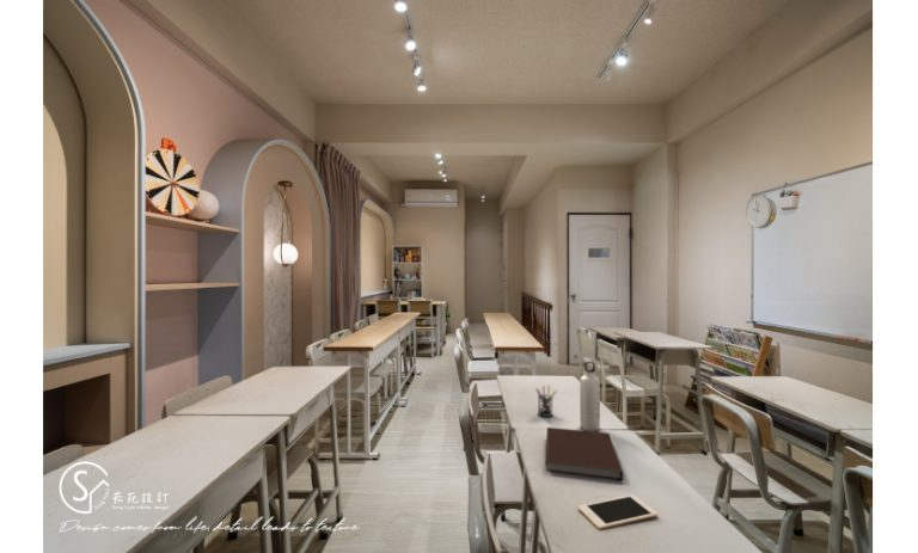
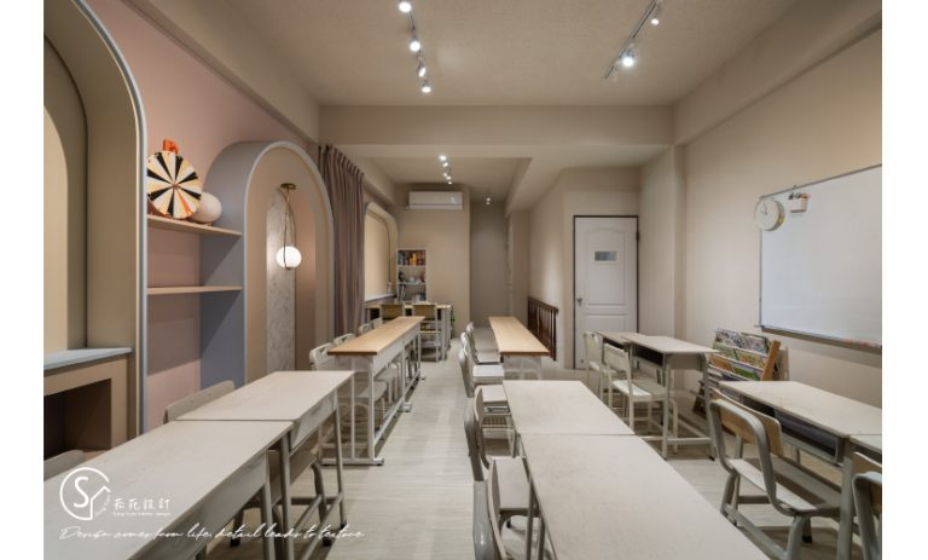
- pen holder (546, 399)
- water bottle (589, 394)
- notebook (580, 450)
- cell phone (617, 510)
